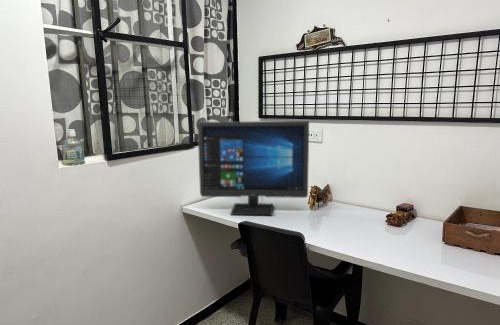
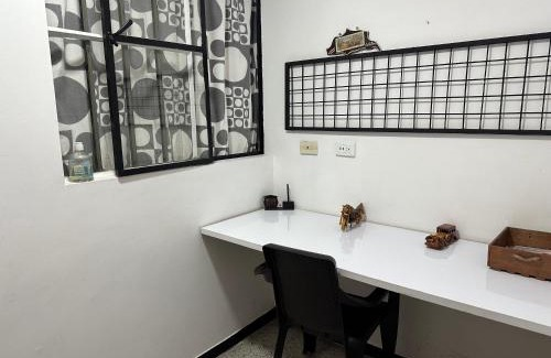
- computer monitor (253, 166)
